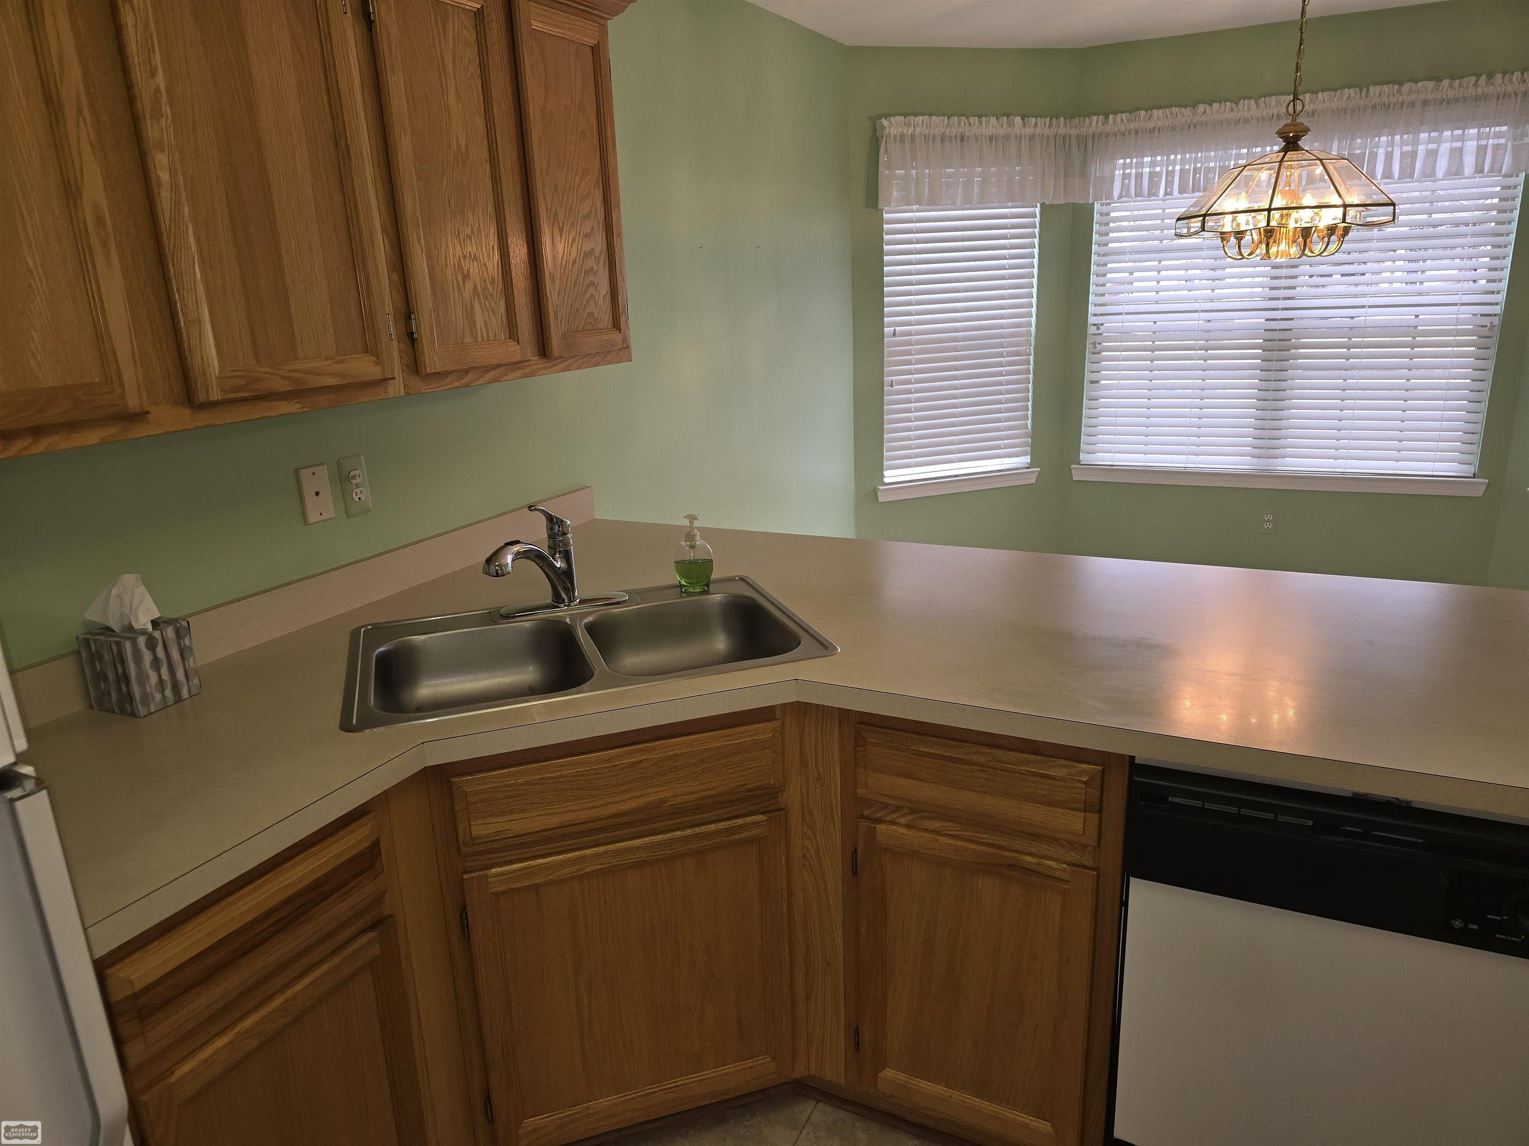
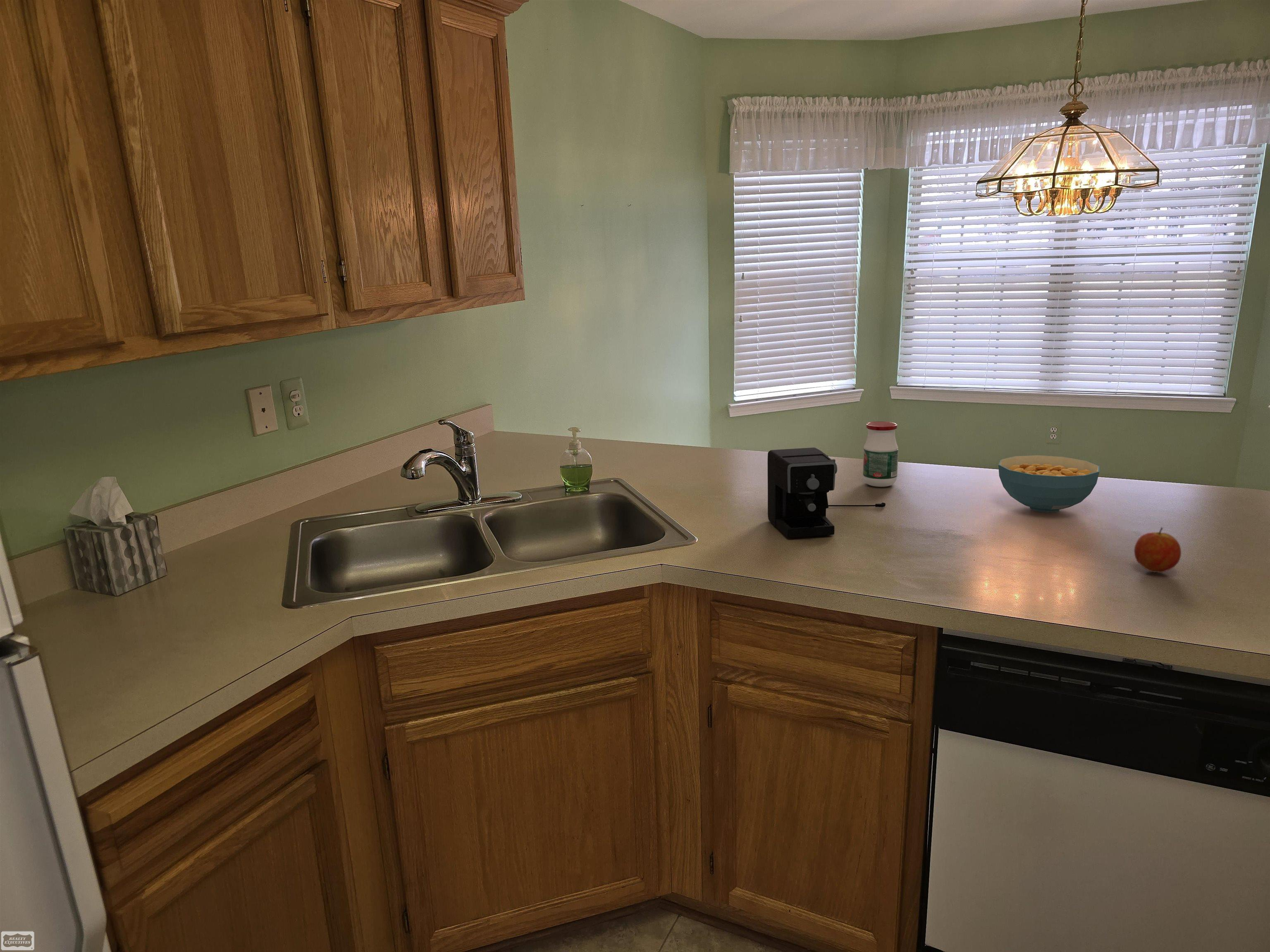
+ fruit (1158, 549)
+ jar (881, 454)
+ coffee maker (834, 487)
+ cereal bowl (1046, 487)
